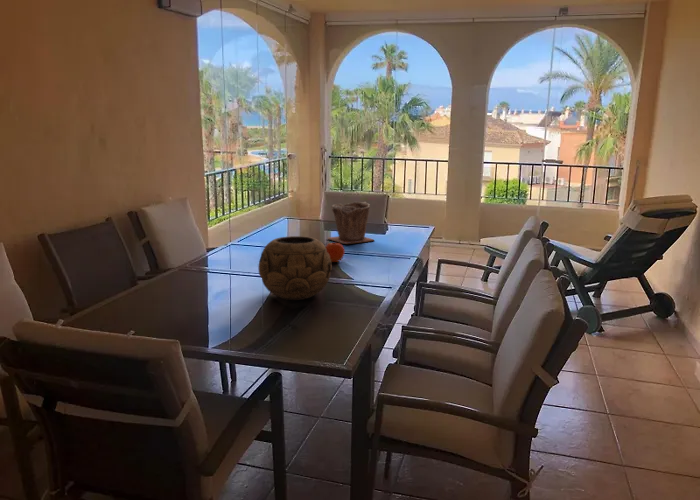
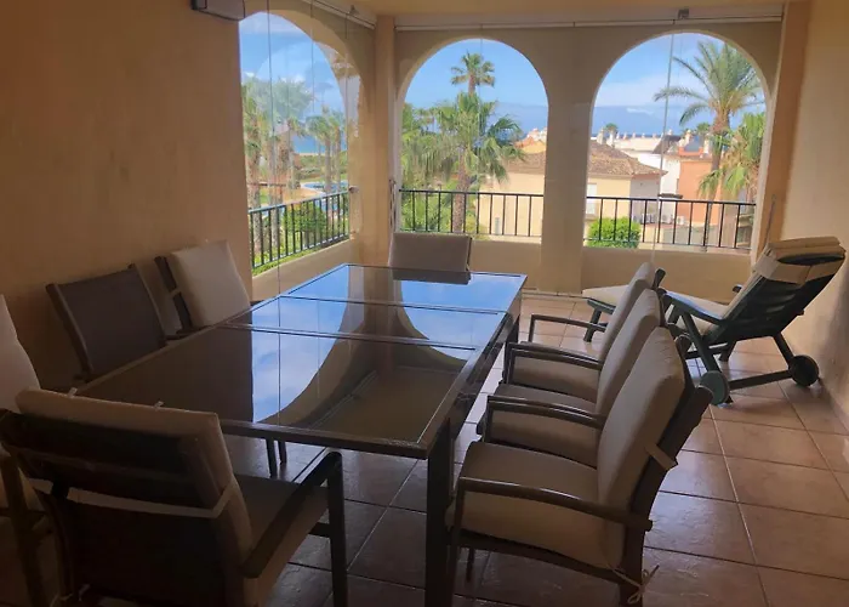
- decorative bowl (295, 267)
- fruit (334, 252)
- plant pot (350, 221)
